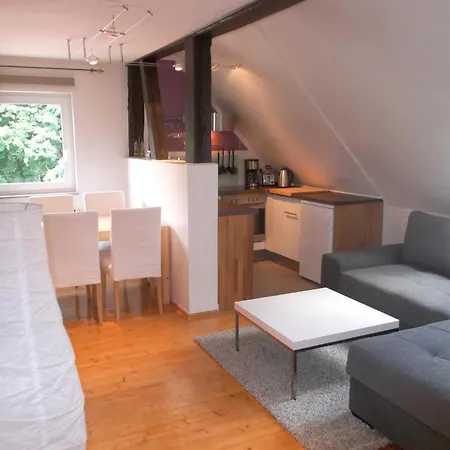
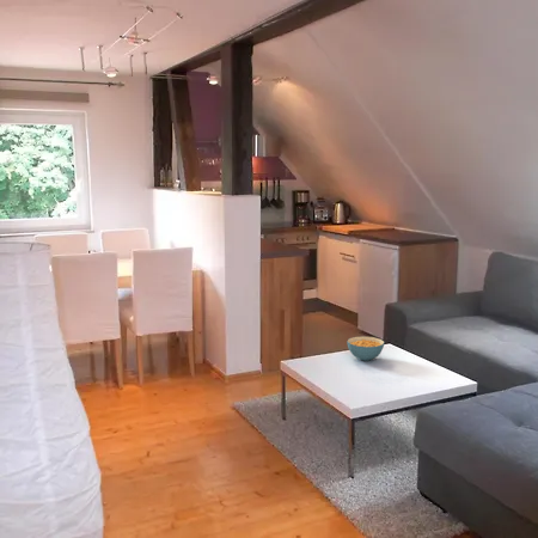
+ cereal bowl (365, 350)
